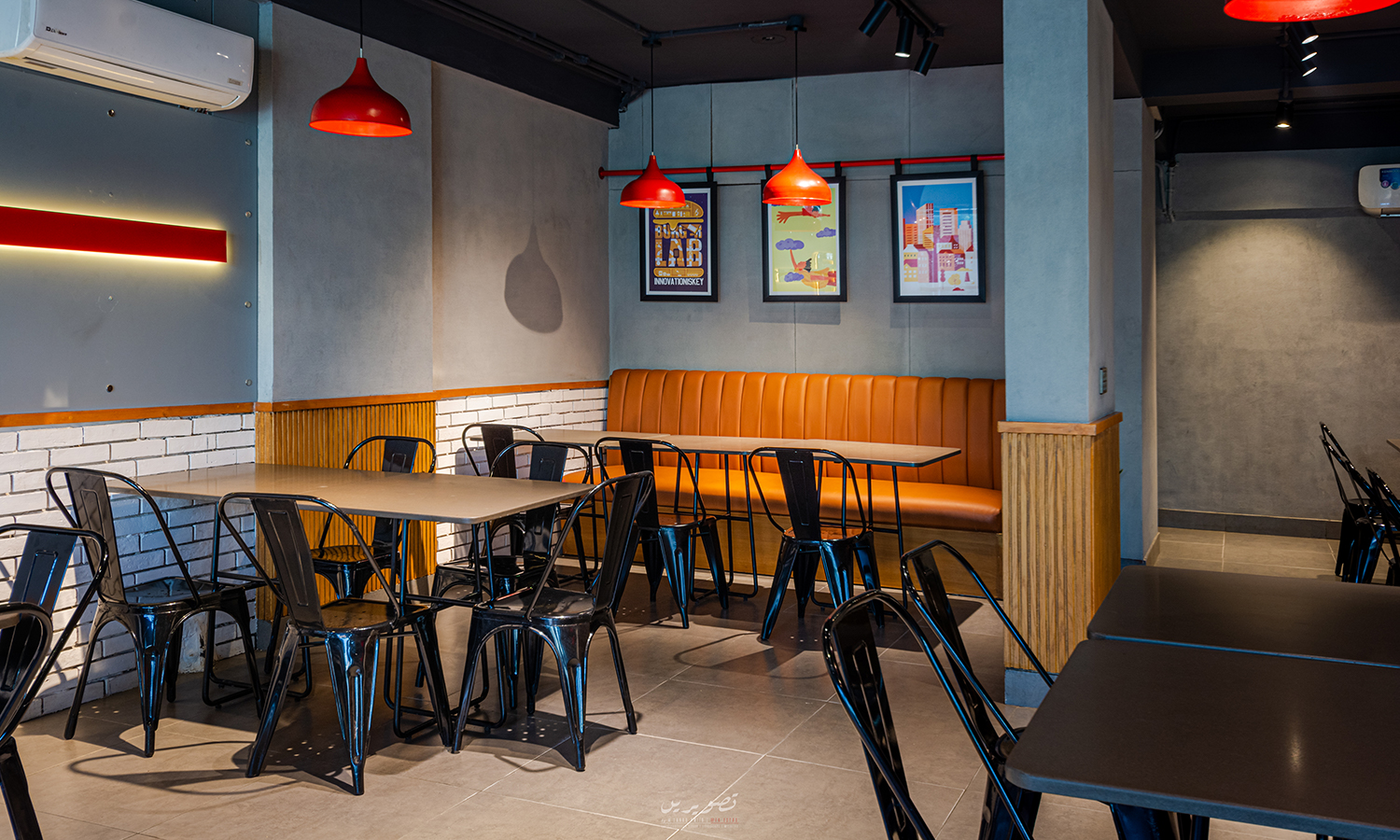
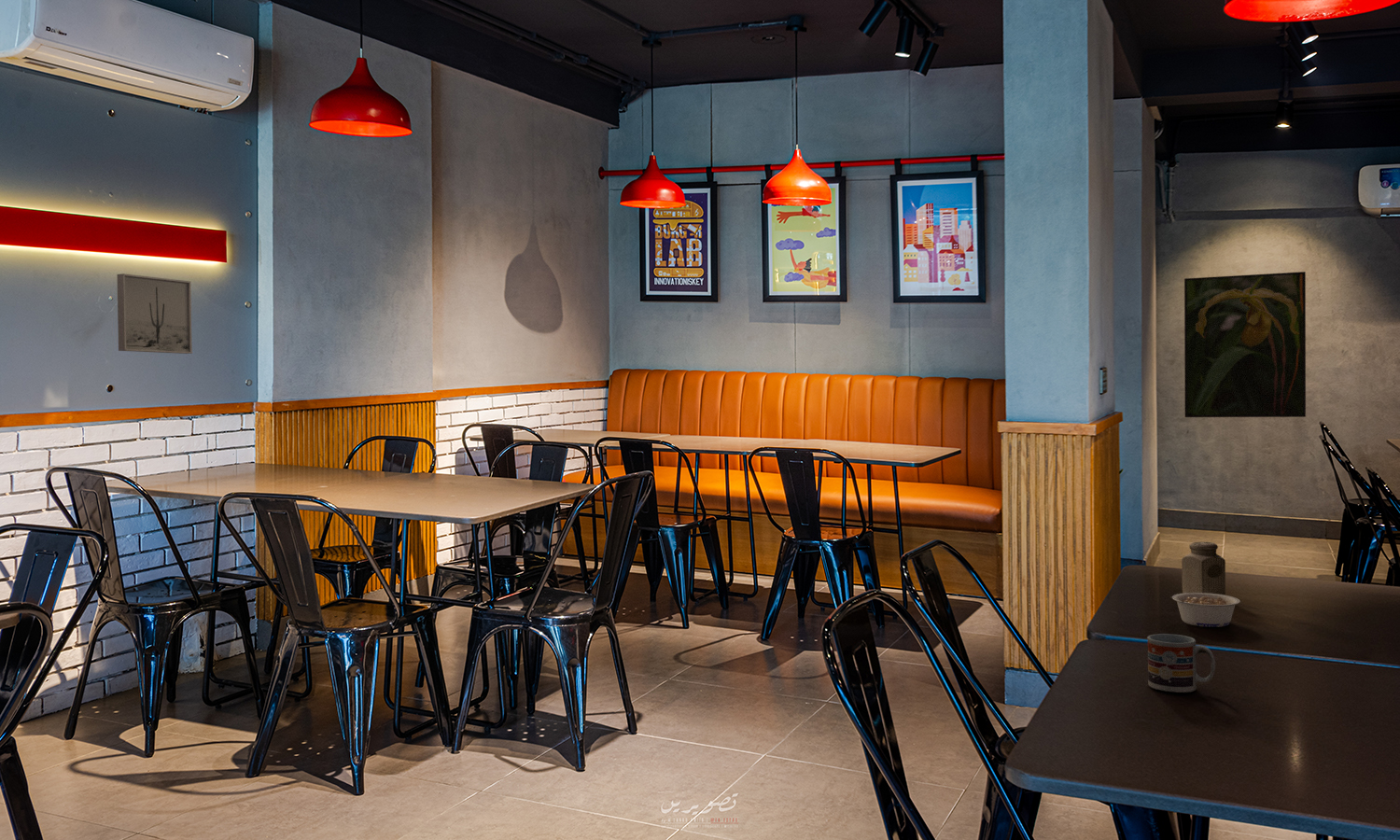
+ cup (1181, 663)
+ legume (1205, 609)
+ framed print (1243, 346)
+ wall art (155, 315)
+ salt shaker (1203, 569)
